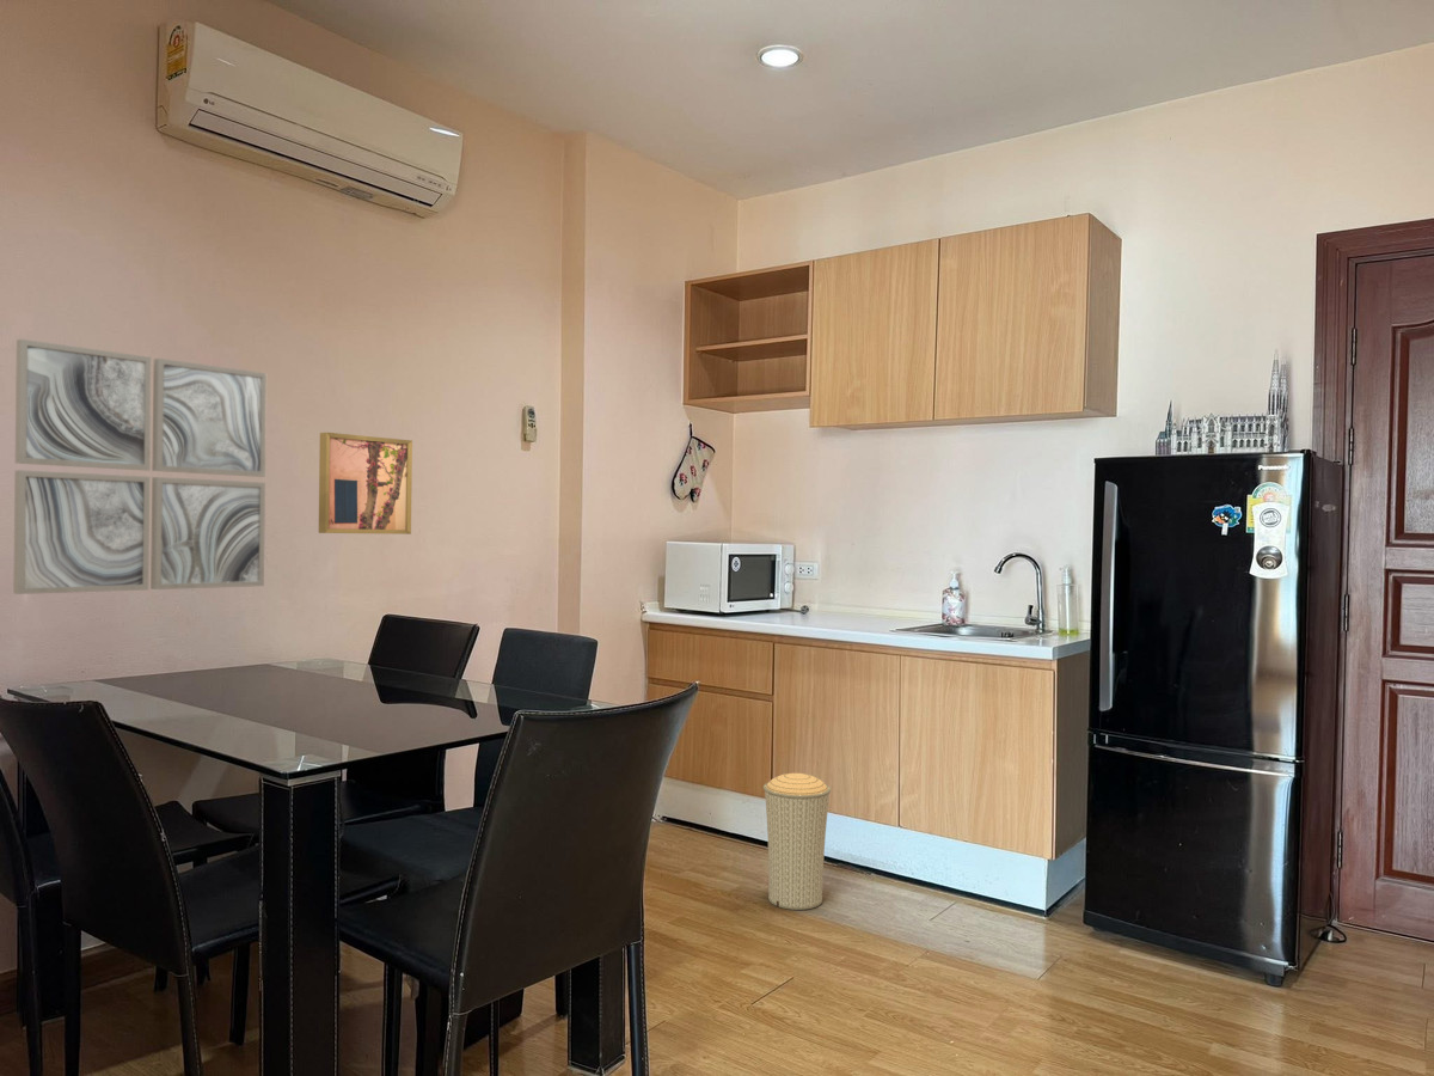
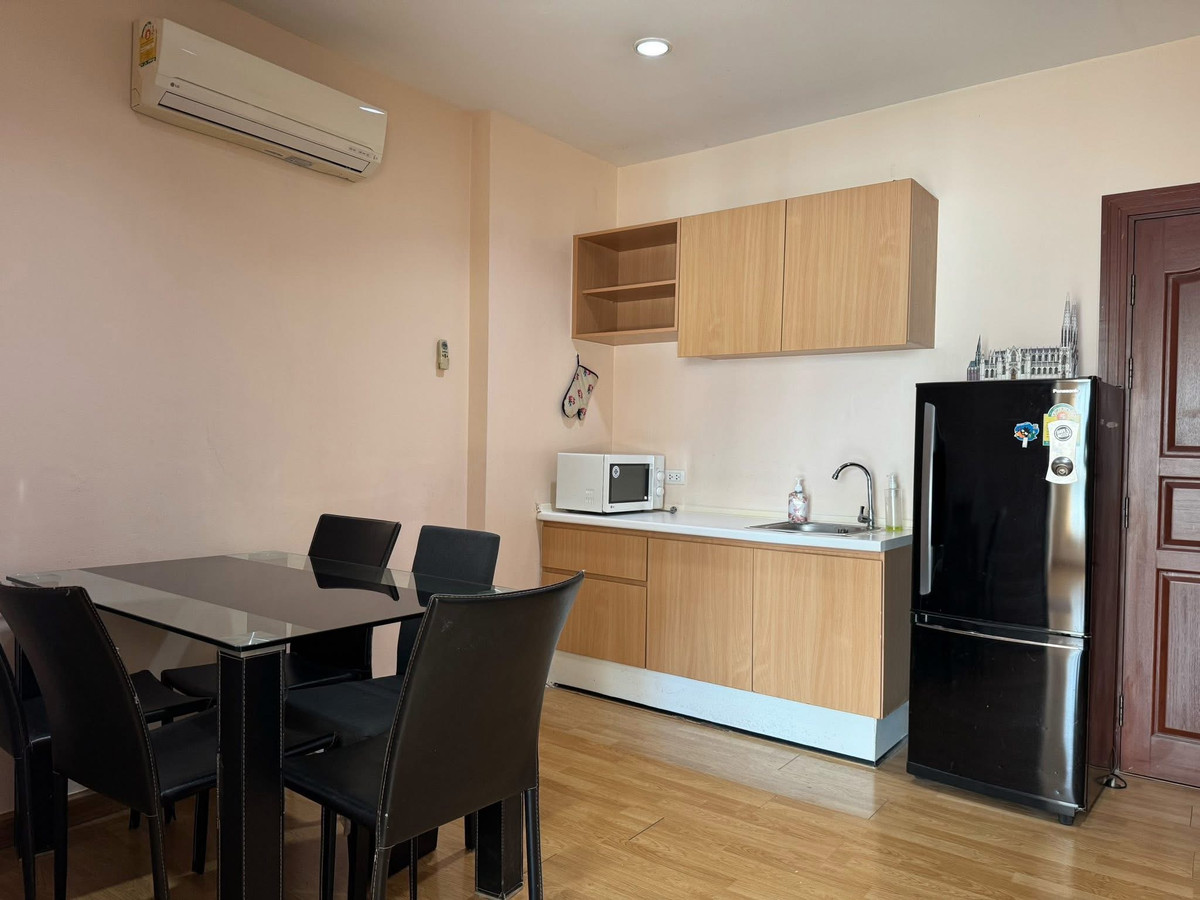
- wall art (152, 470)
- trash can (796, 837)
- wall art (367, 484)
